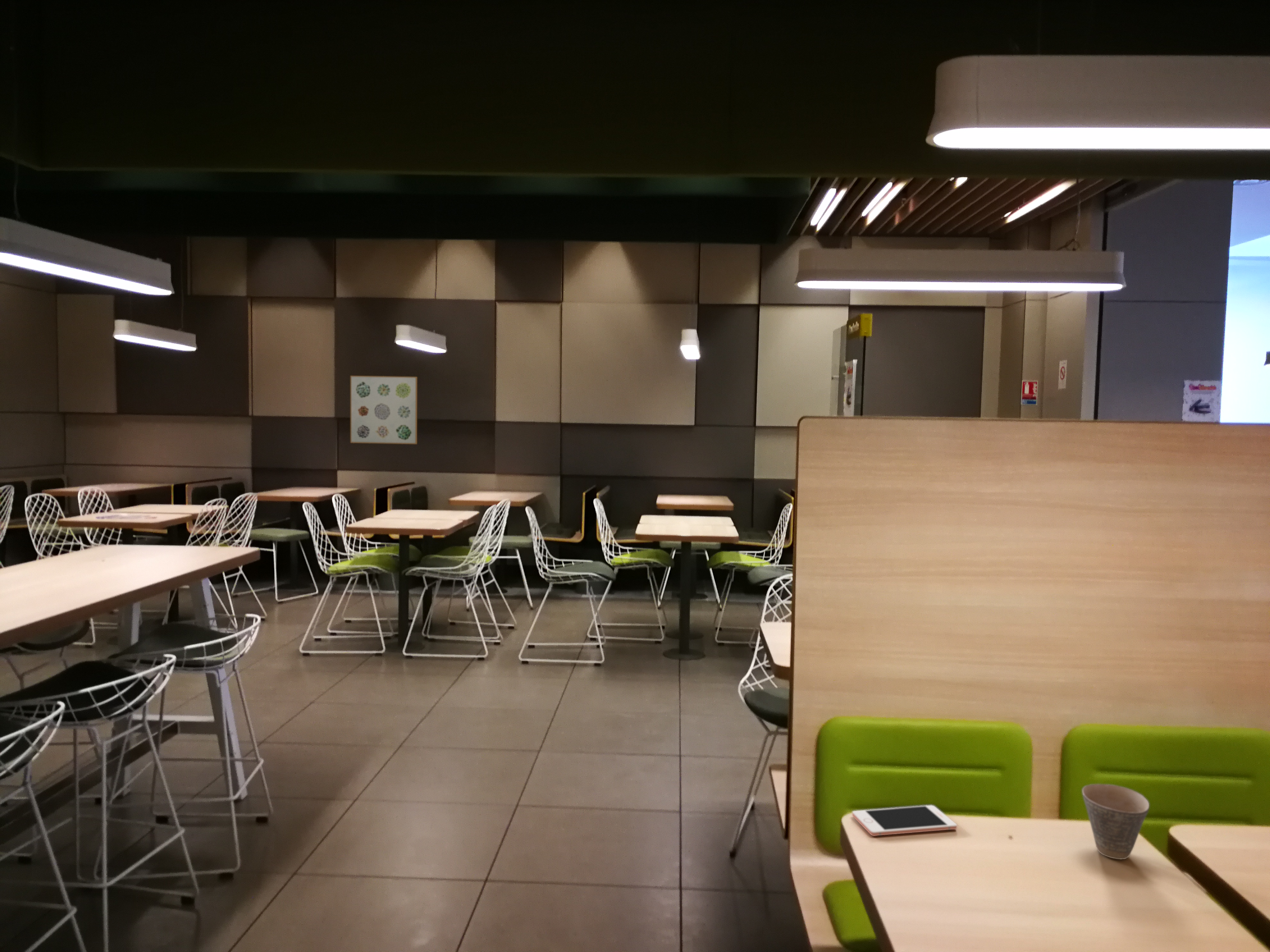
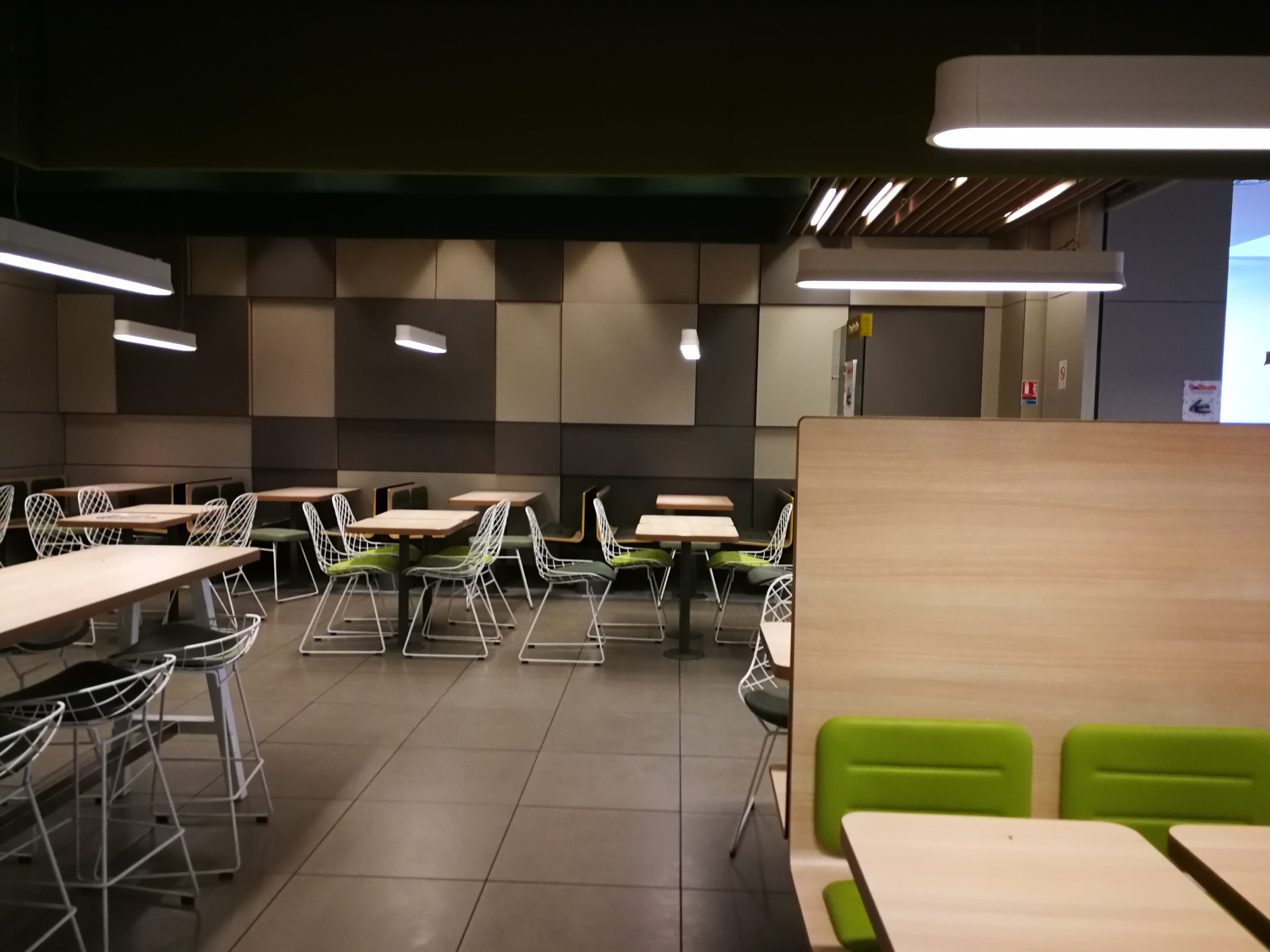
- wall art (383, 410)
- cell phone (904, 820)
- cup (1114, 825)
